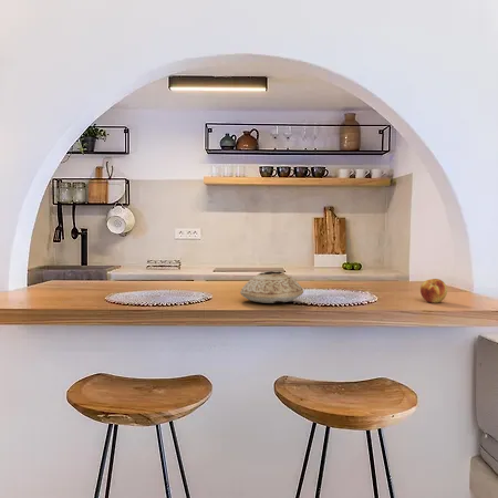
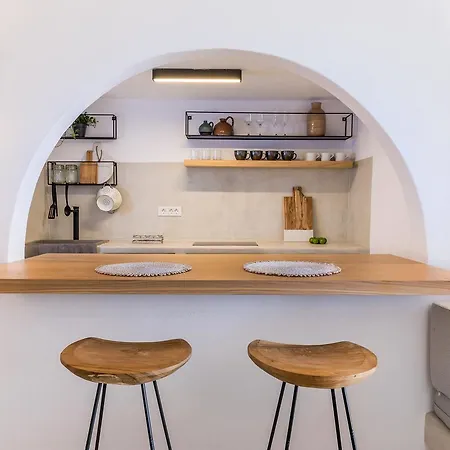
- ceramic bowl (271, 287)
- fruit (433, 290)
